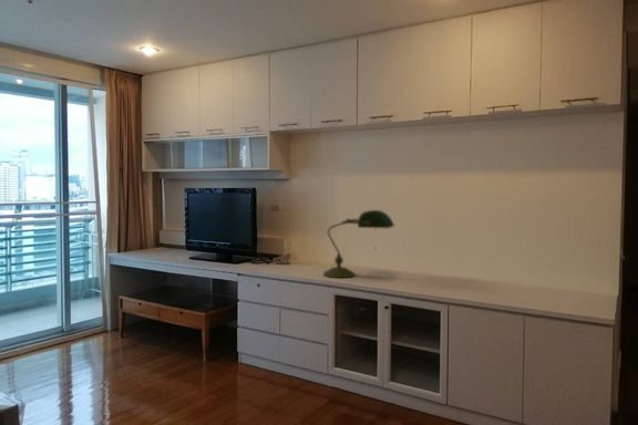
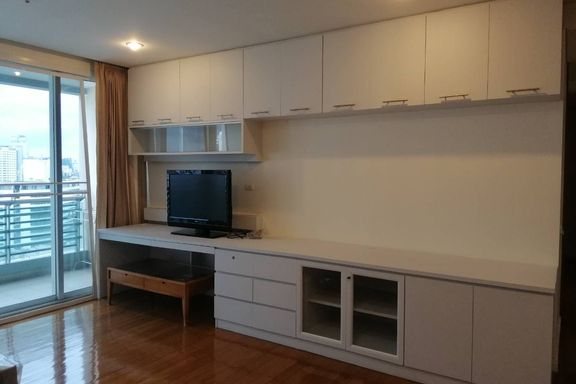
- desk lamp (358, 227)
